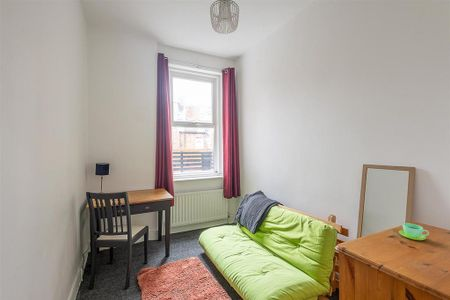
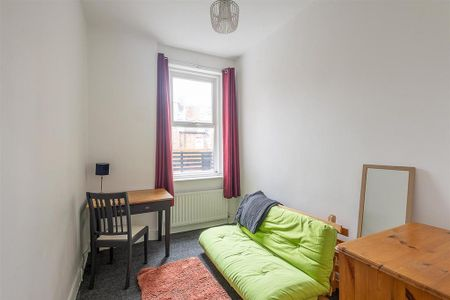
- cup (412, 231)
